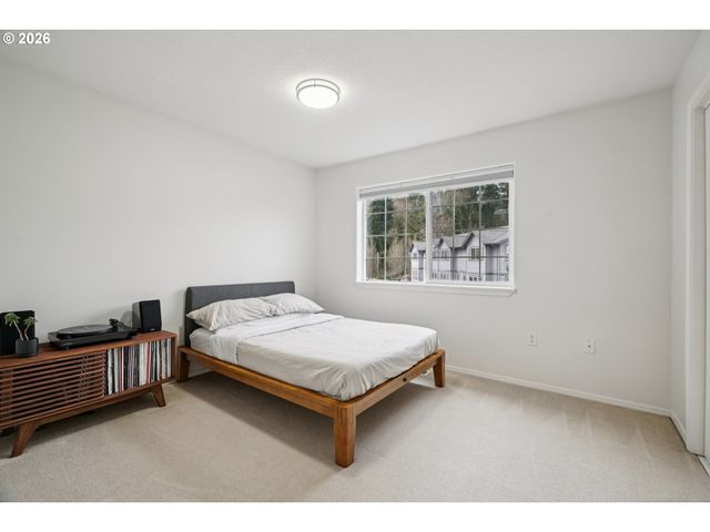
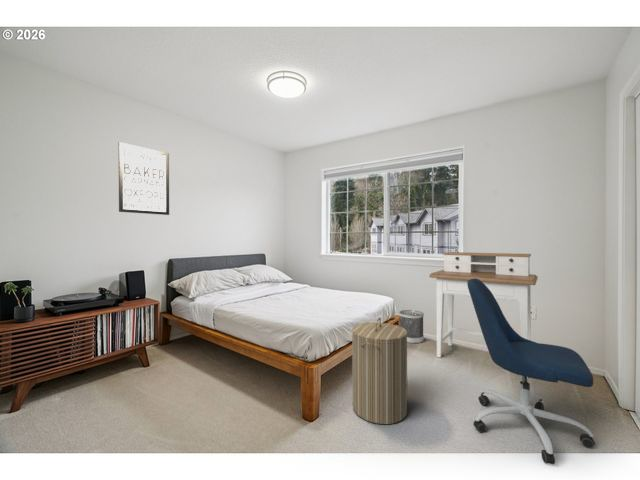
+ desk (494, 297)
+ laundry hamper (379, 362)
+ office chair (525, 356)
+ wall art (145, 180)
+ wastebasket (411, 326)
